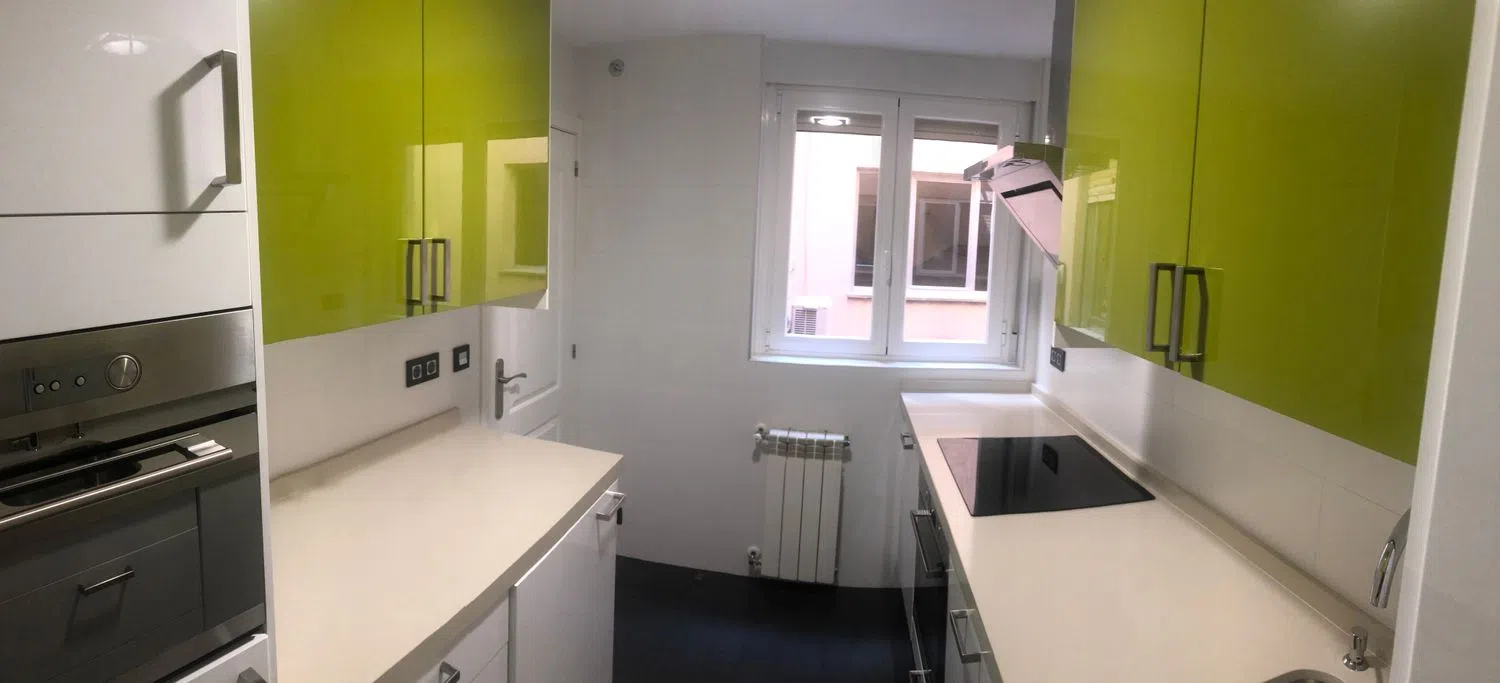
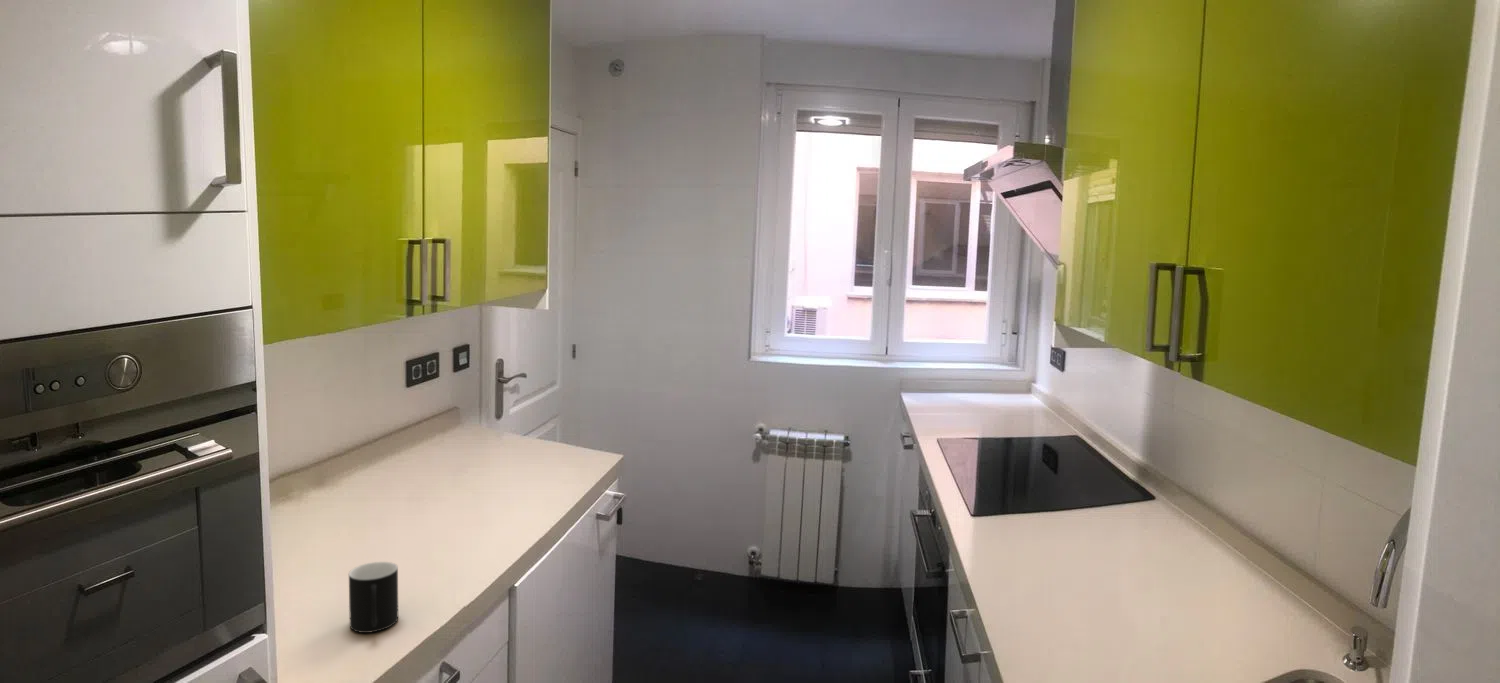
+ cup (373, 601)
